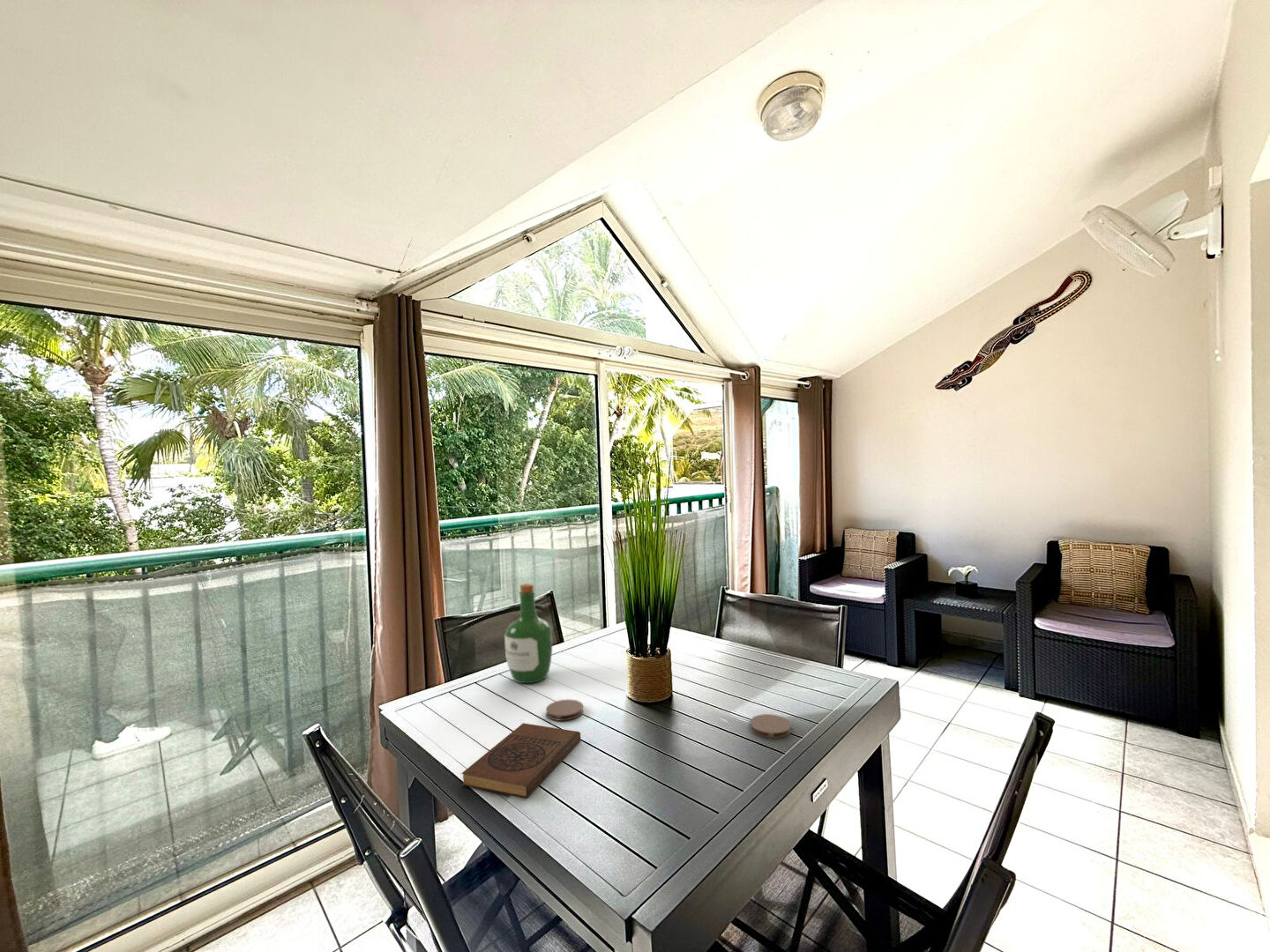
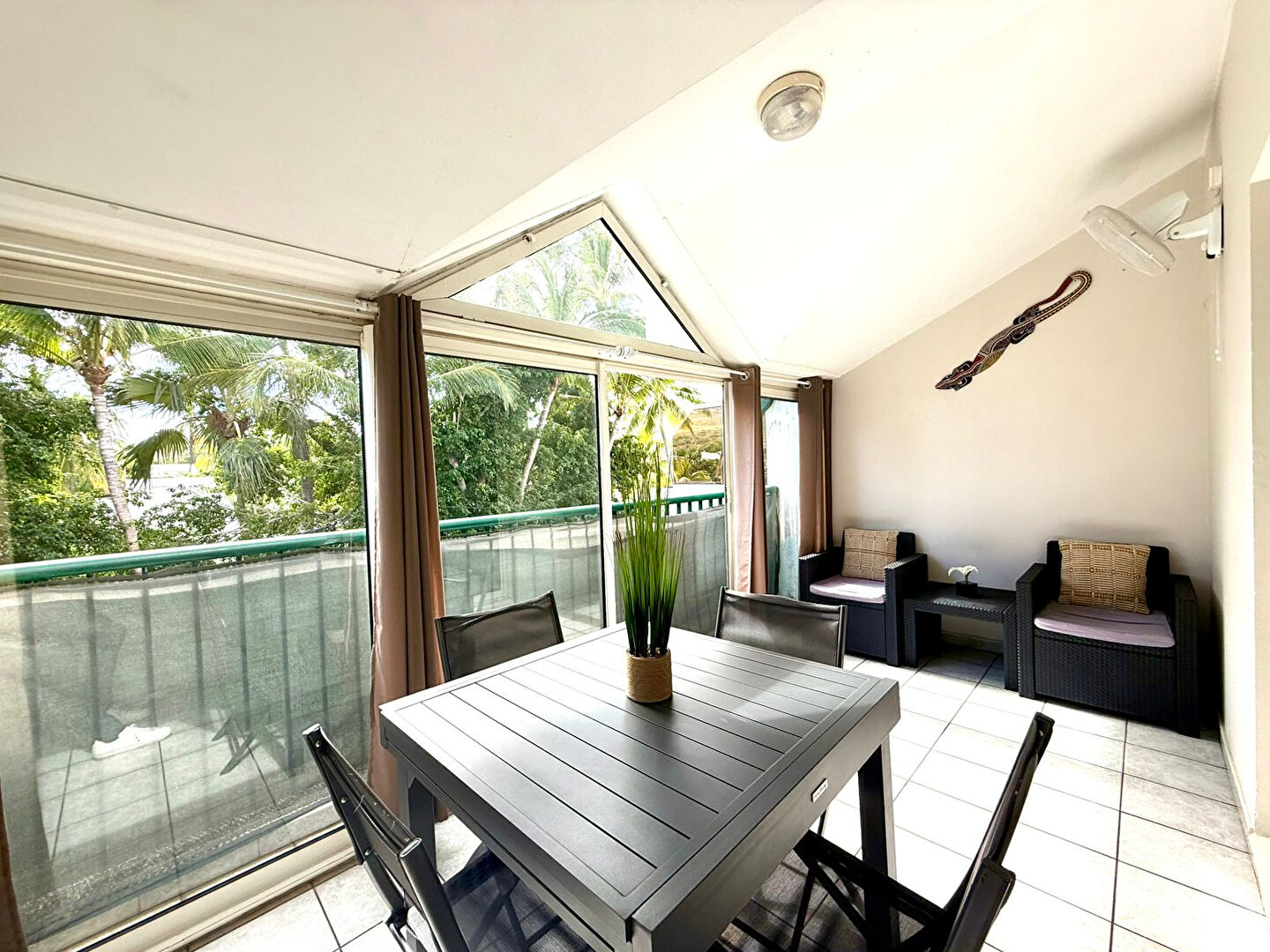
- book (525, 756)
- coaster (770, 725)
- coaster (564, 710)
- wine bottle (528, 630)
